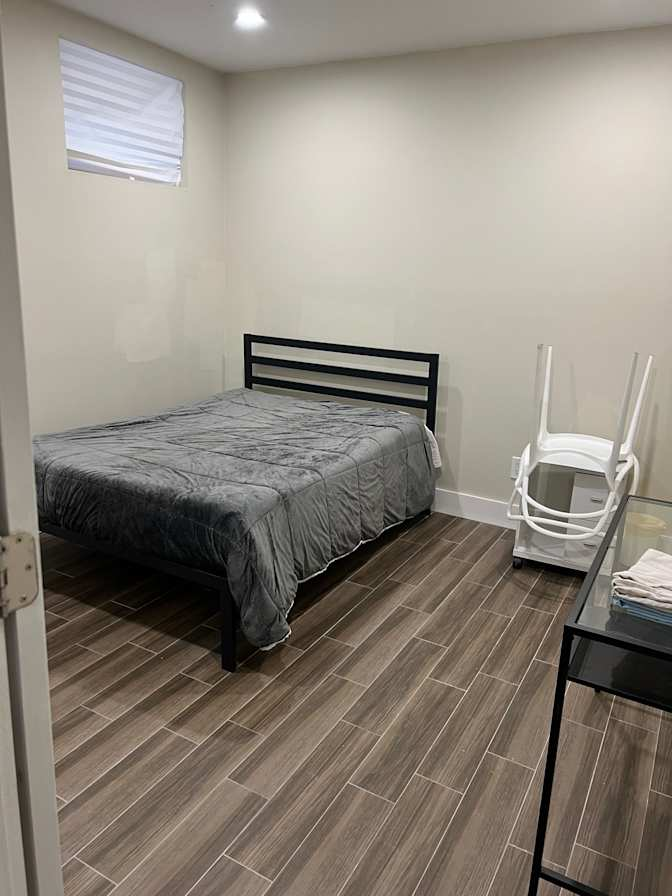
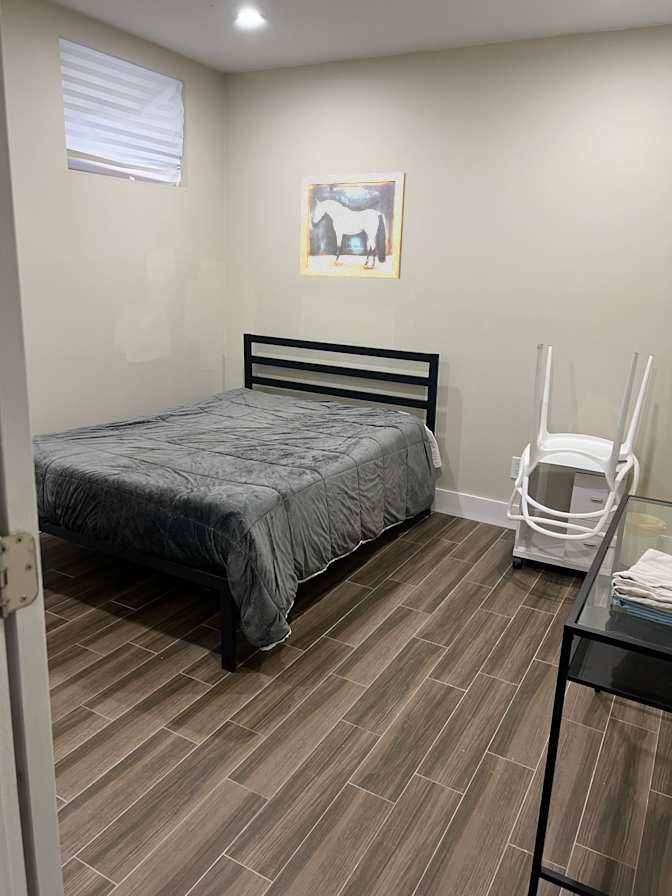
+ wall art (350, 226)
